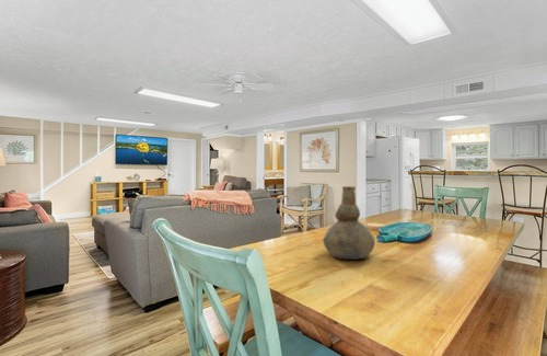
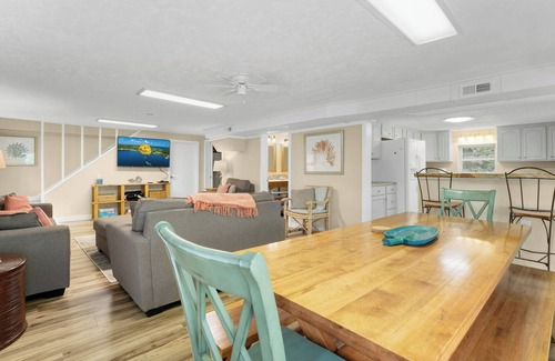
- vase (348, 220)
